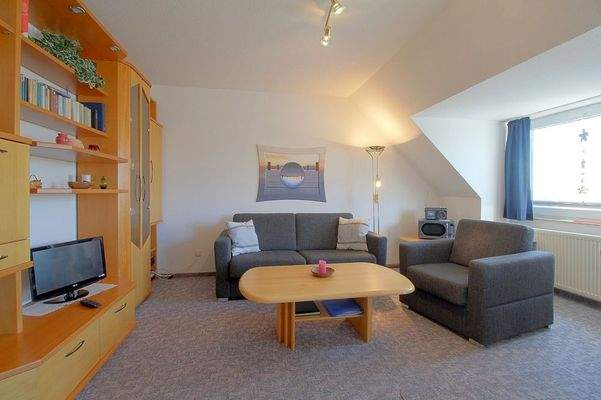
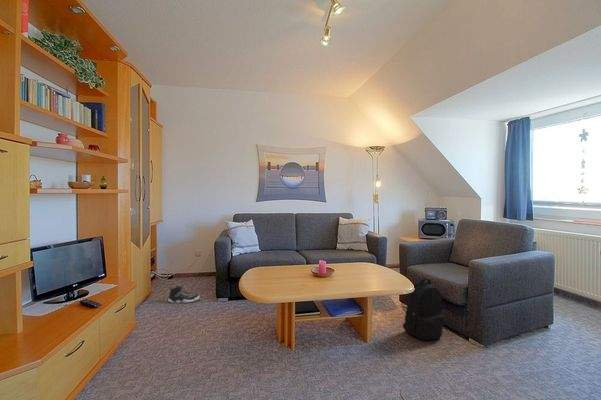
+ backpack (424, 306)
+ sneaker (183, 292)
